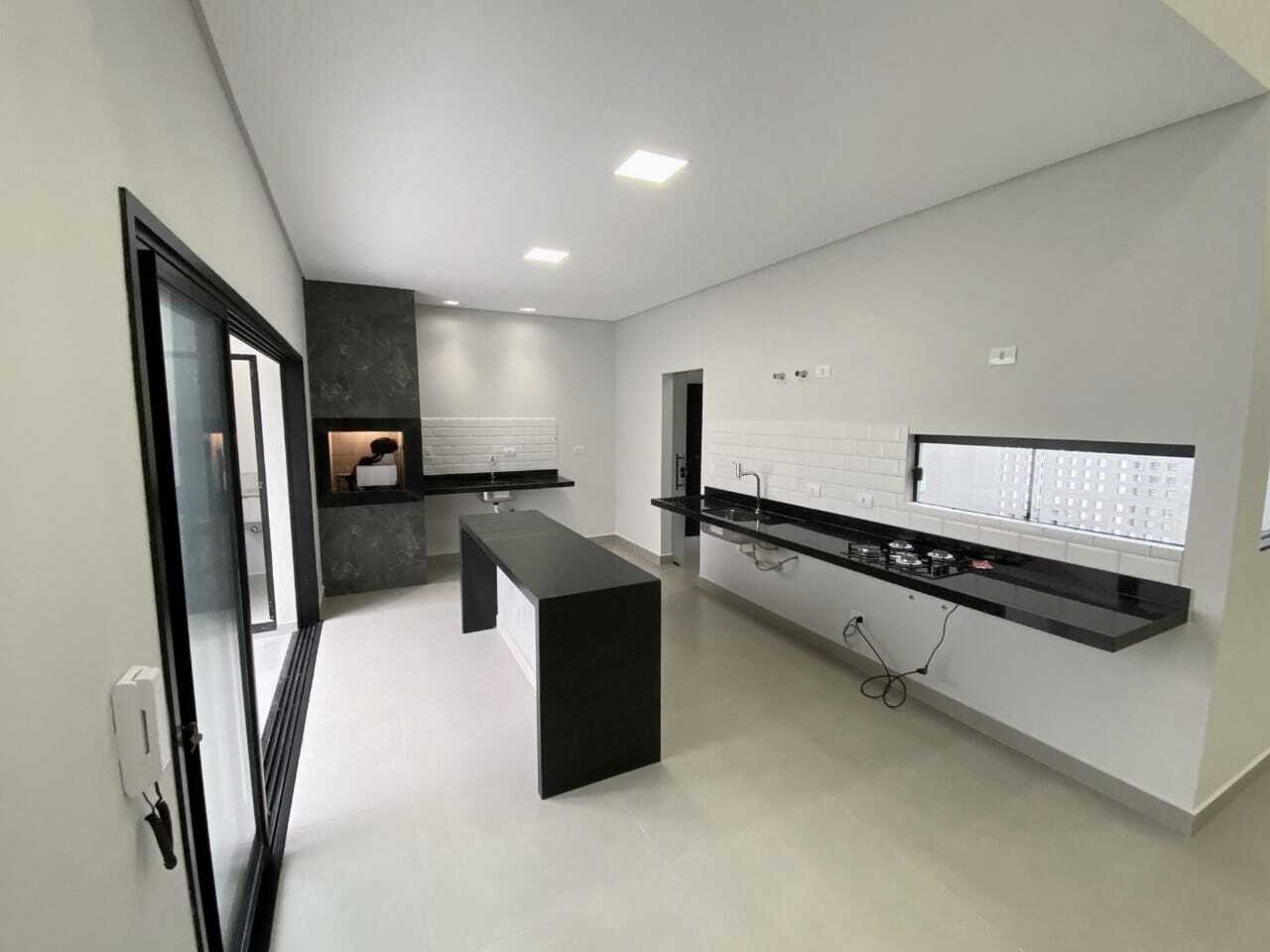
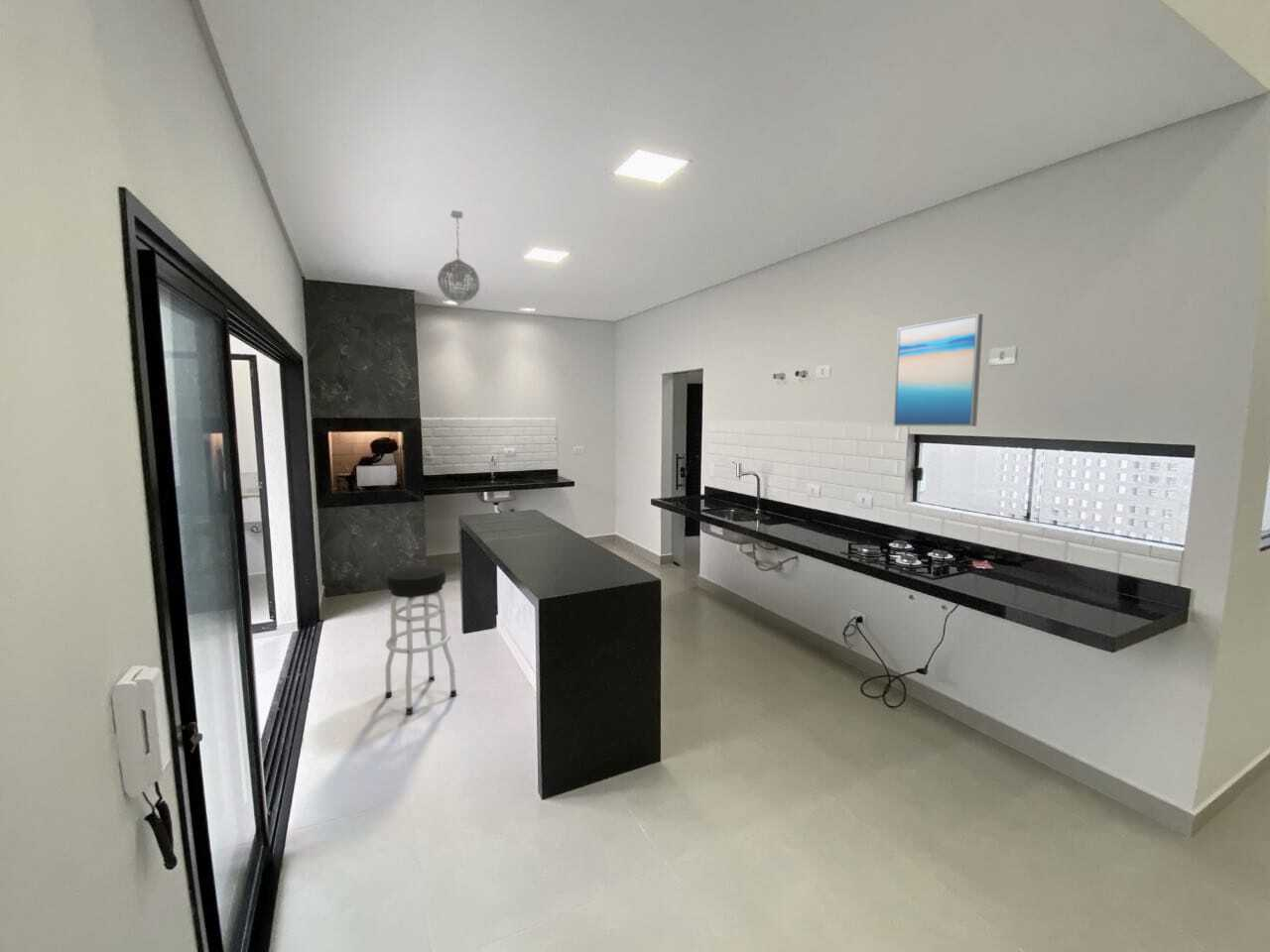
+ wall art (935, 374)
+ bar stool (417, 632)
+ pendant light (458, 261)
